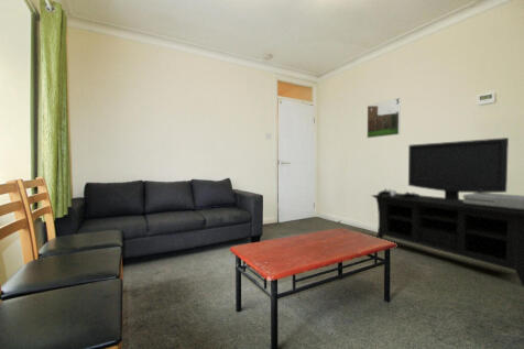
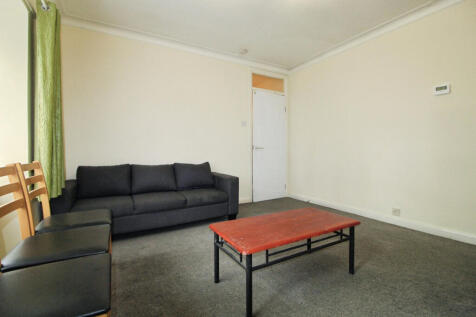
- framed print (382, 119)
- media console (446, 199)
